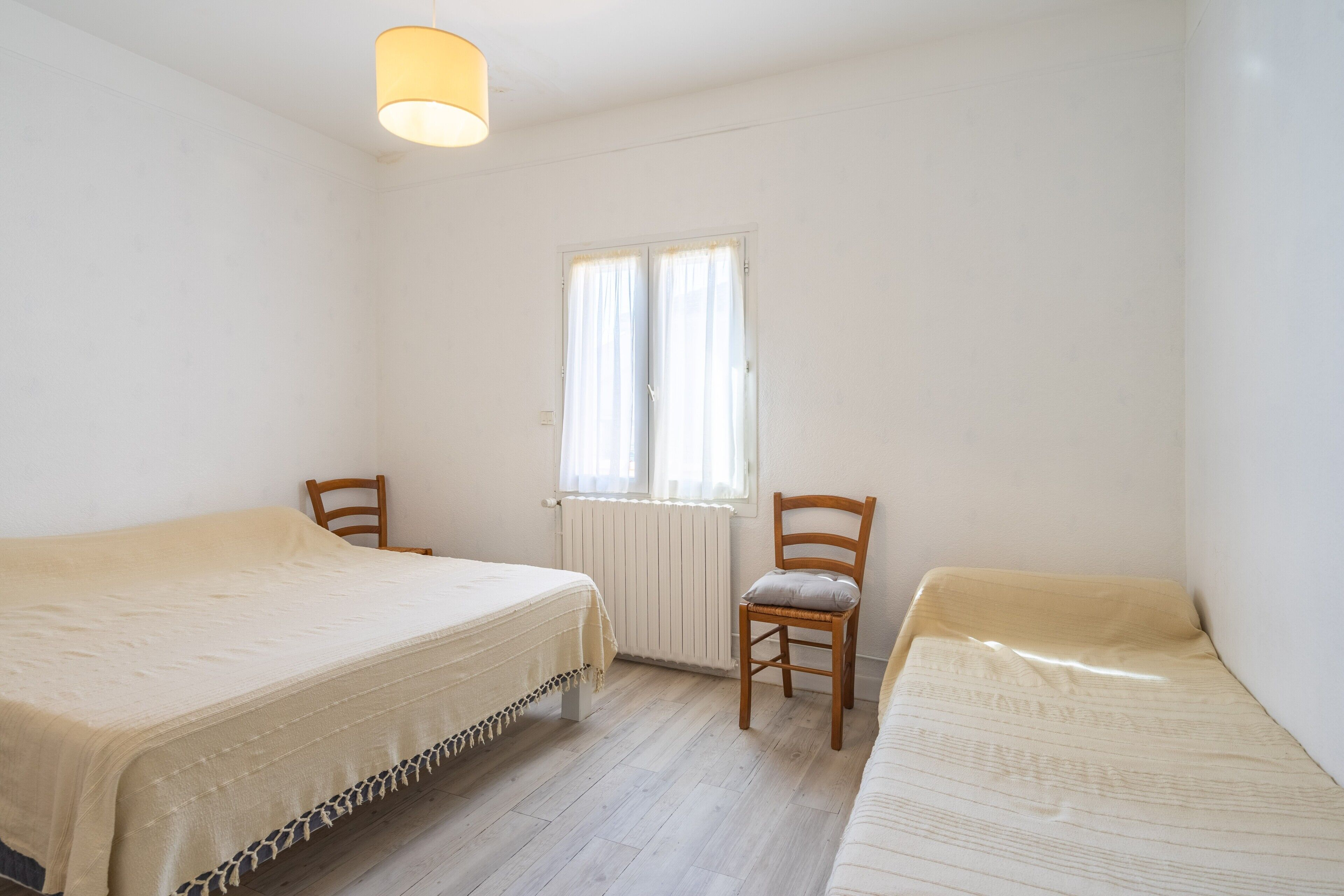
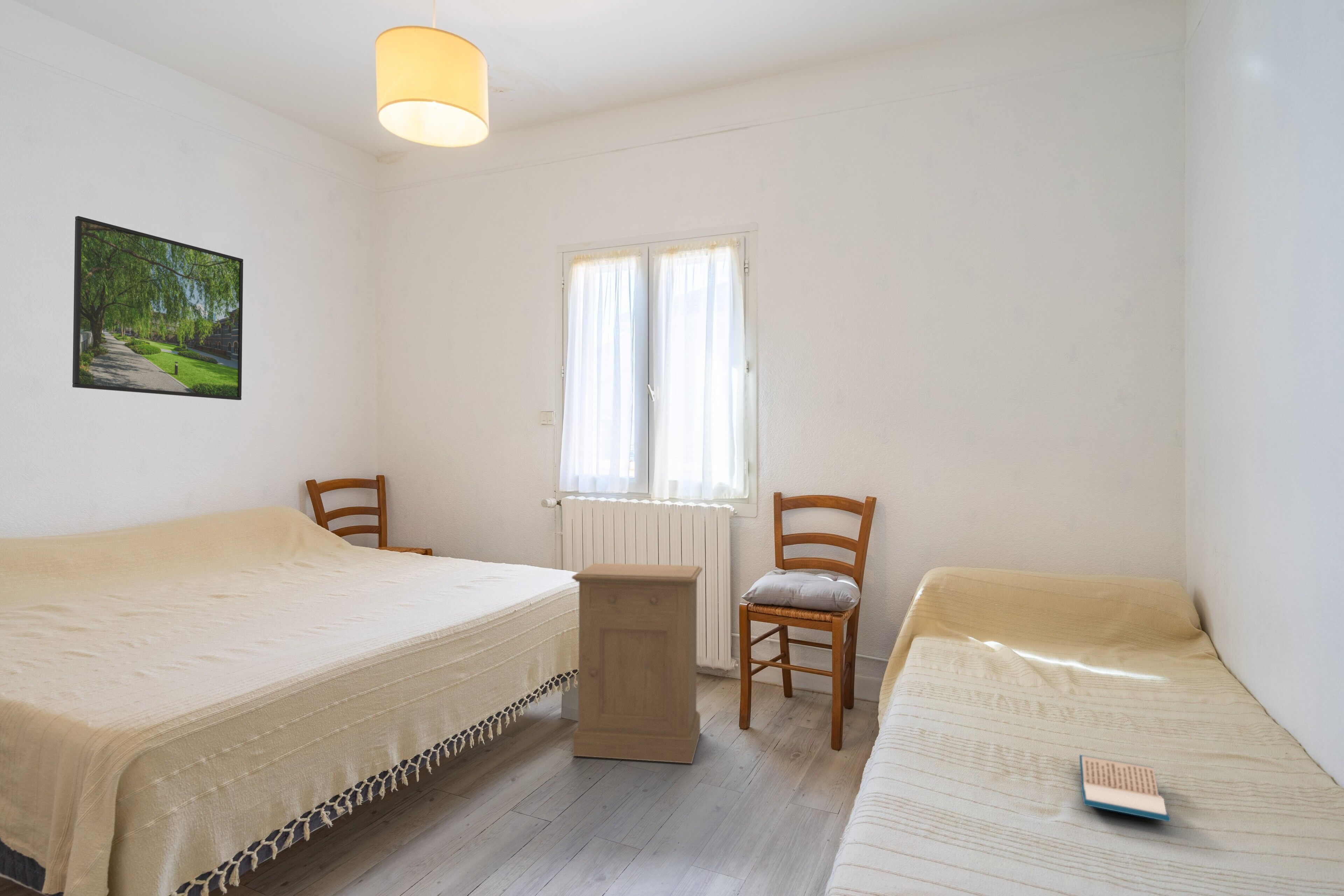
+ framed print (166, 317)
+ cabinet (639, 657)
+ hardback book (1120, 788)
